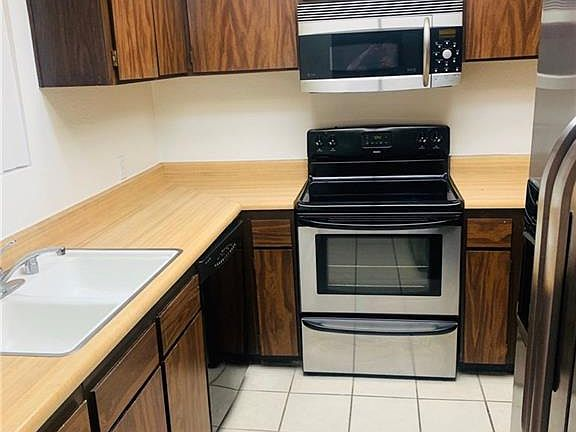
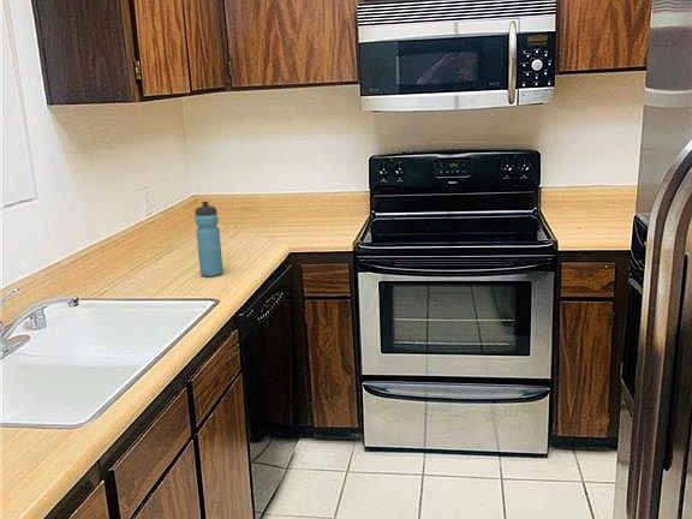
+ water bottle (208, 238)
